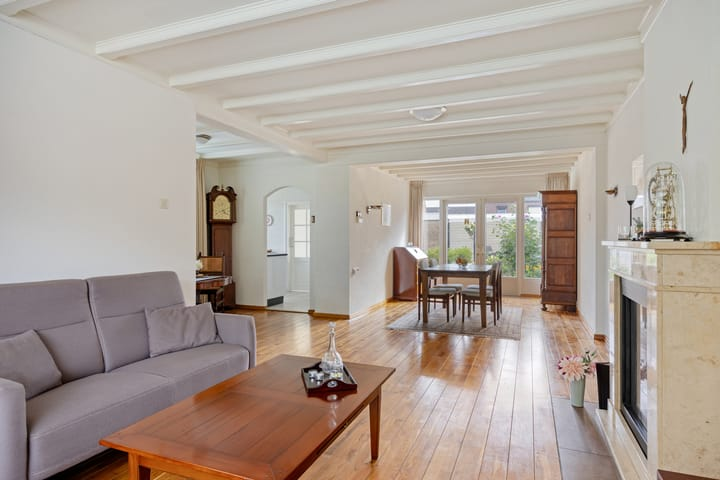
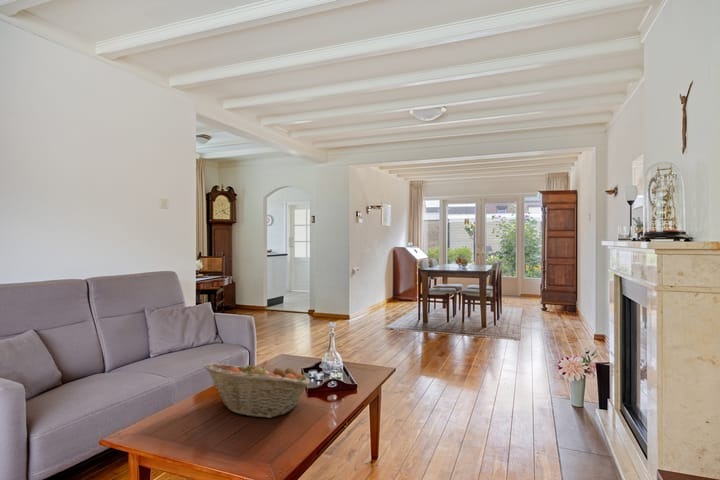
+ fruit basket (257, 382)
